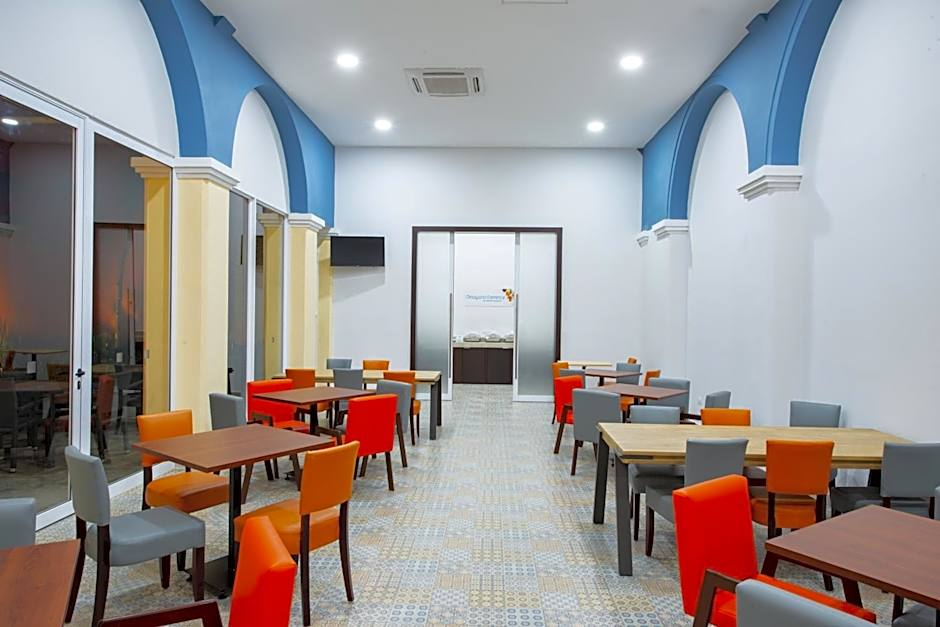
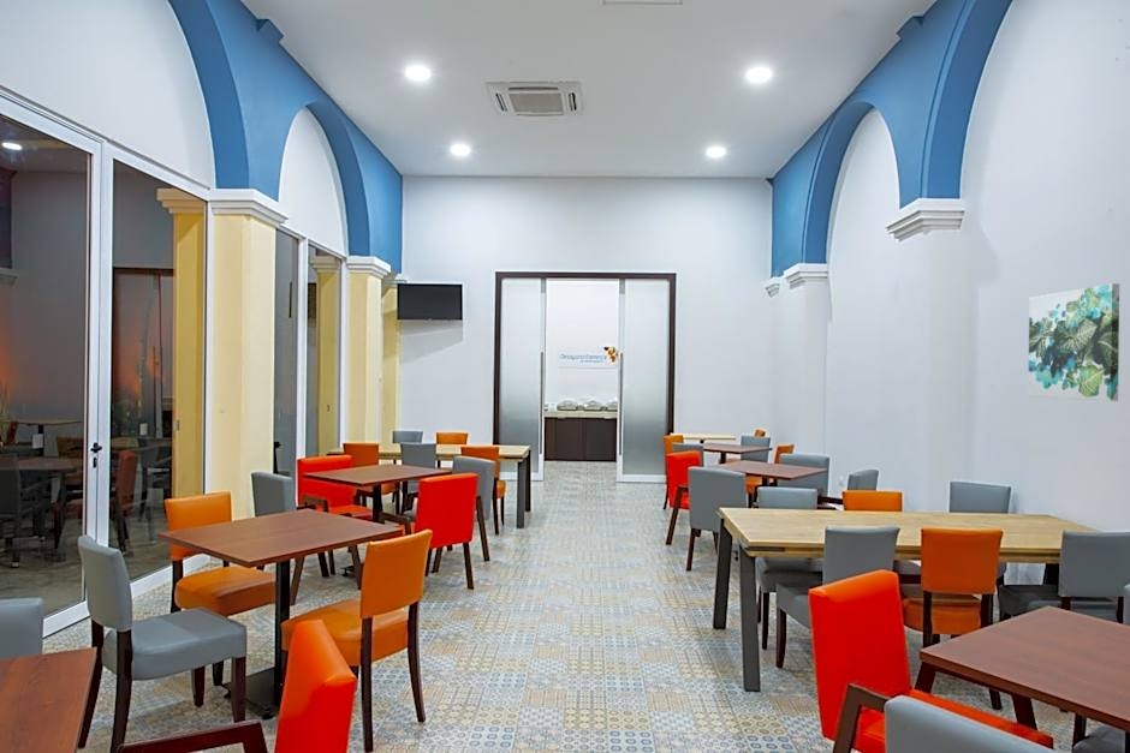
+ wall art (1070, 345)
